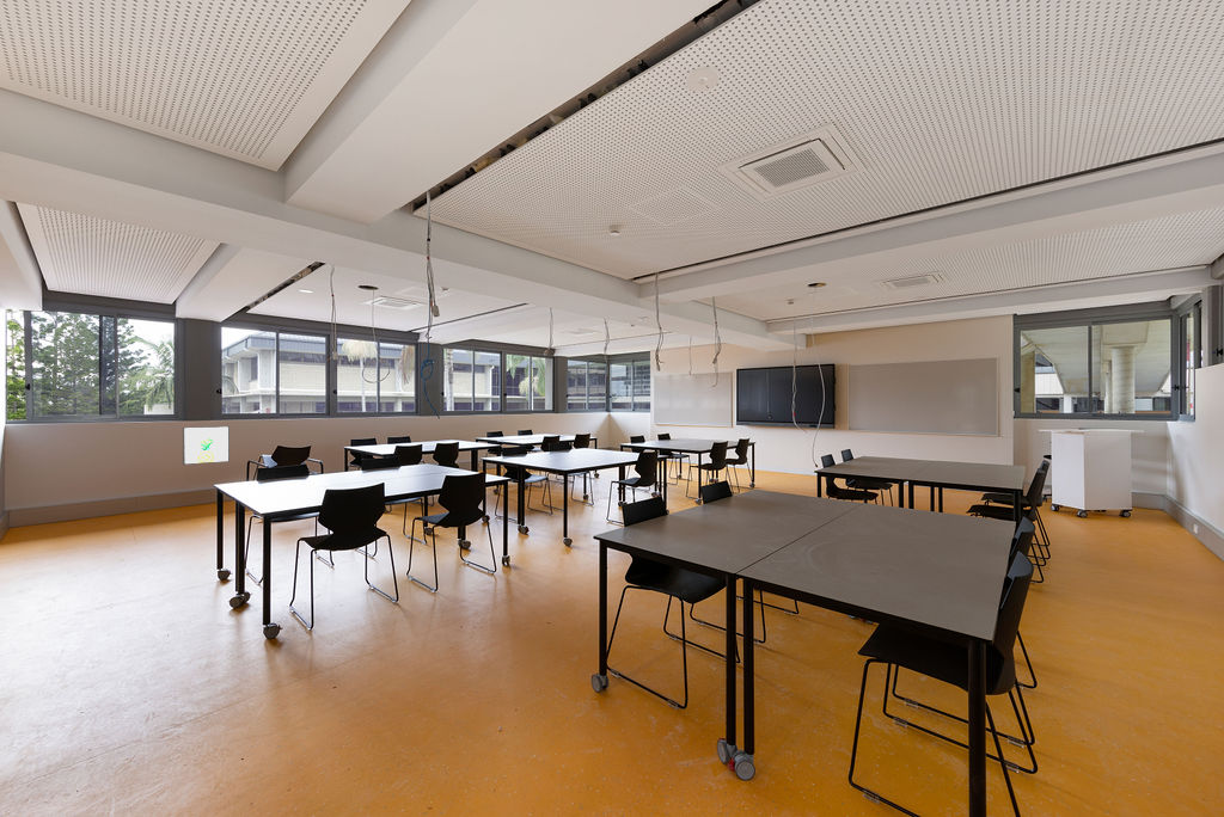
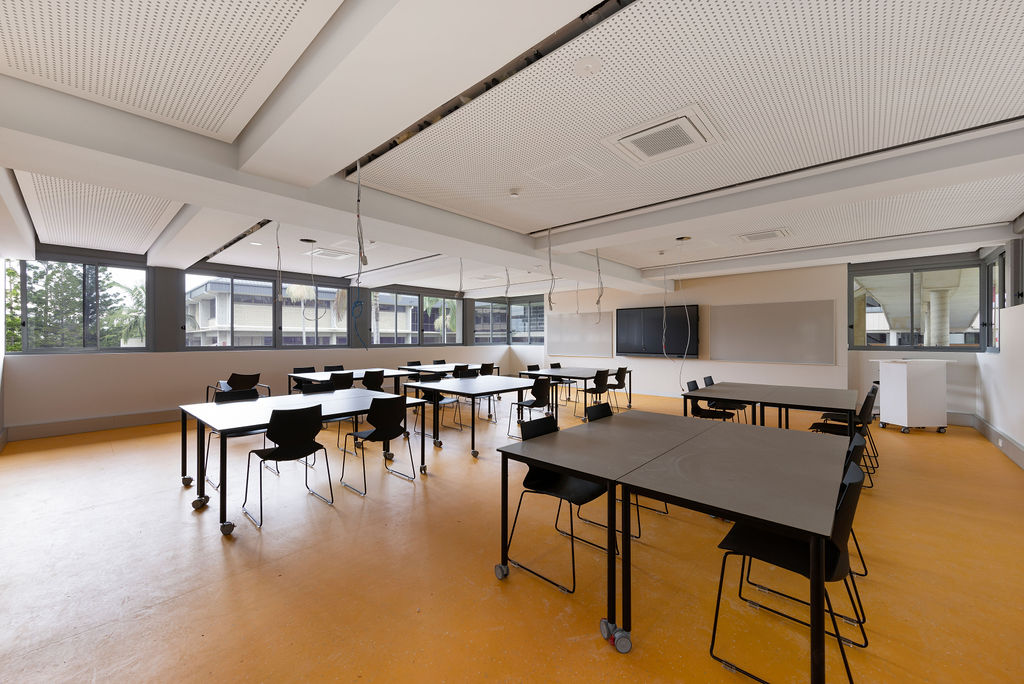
- wall art (207, 444)
